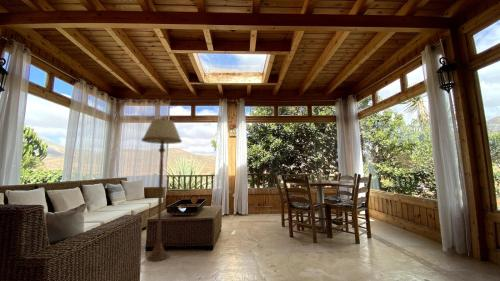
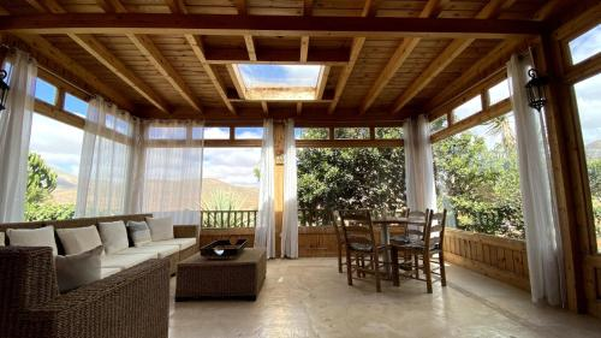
- floor lamp (160, 185)
